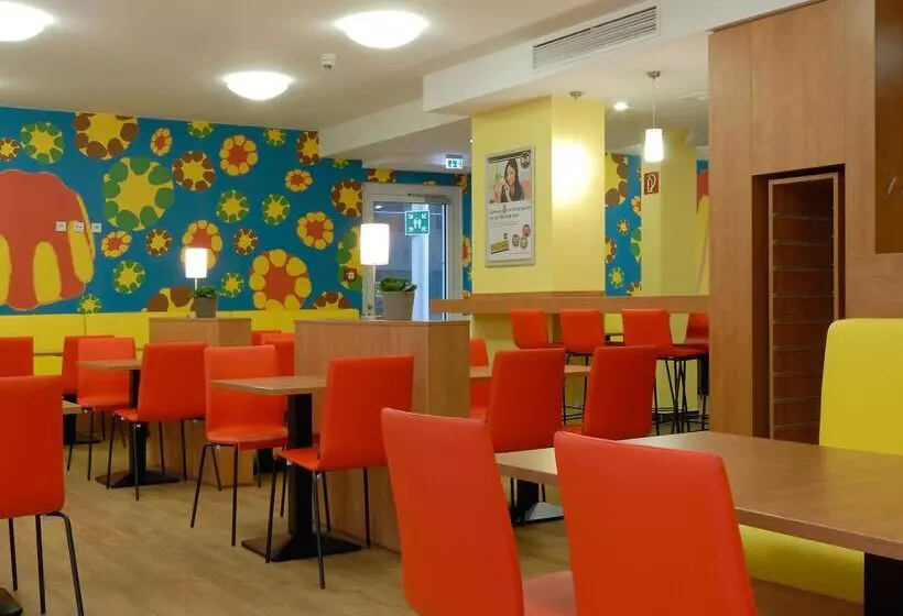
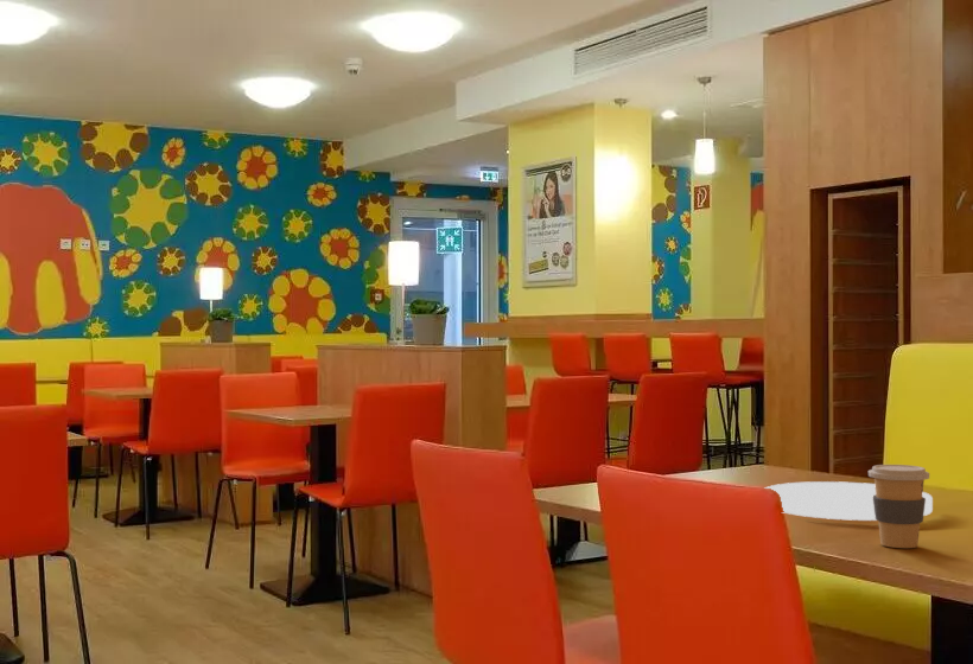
+ coffee cup (898, 505)
+ plate (845, 499)
